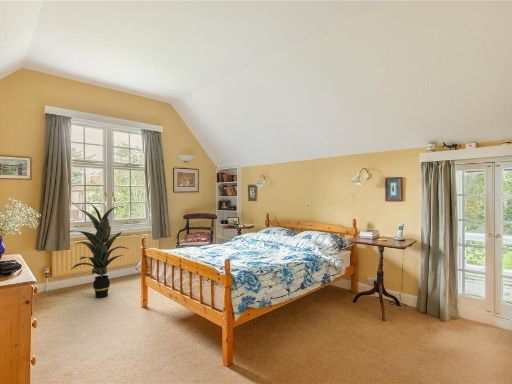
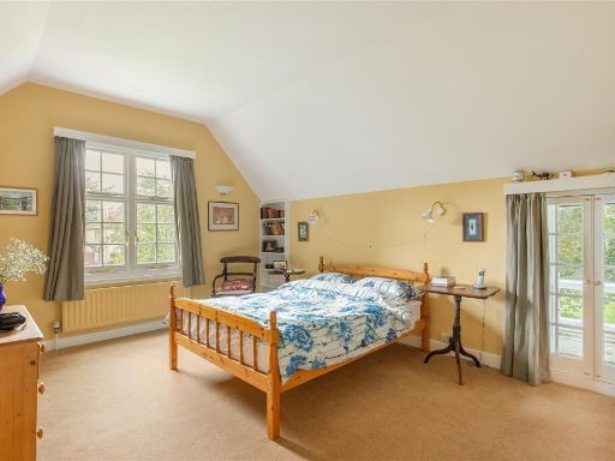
- indoor plant (97, 249)
